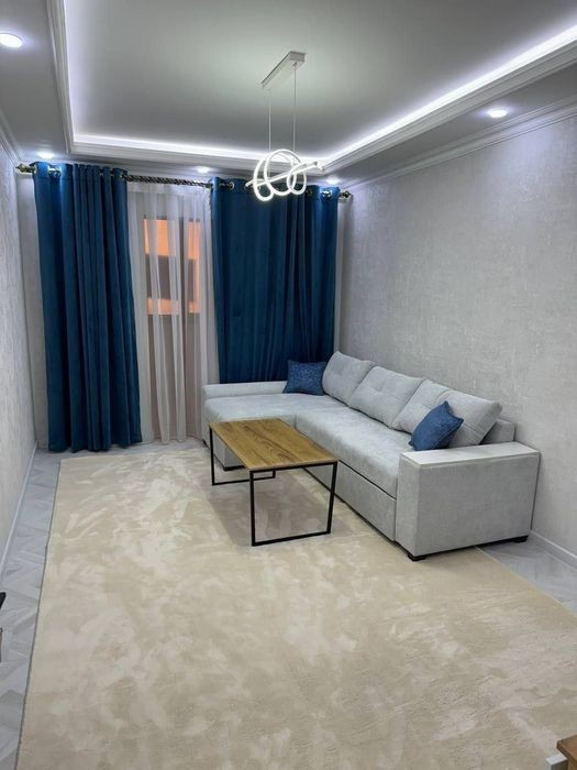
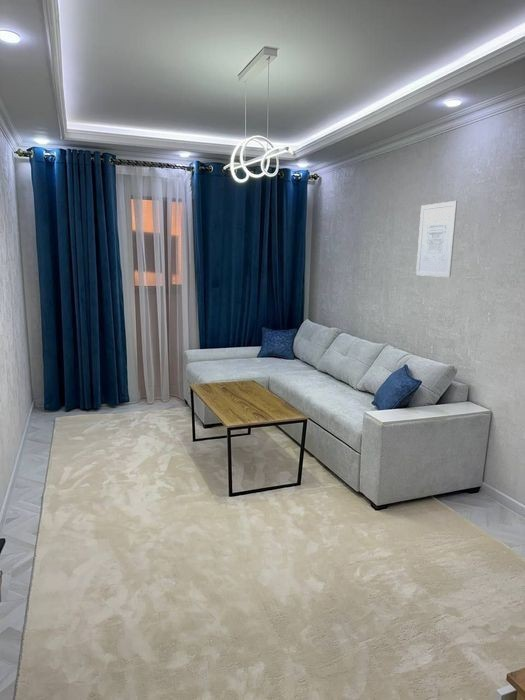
+ wall art (435, 240)
